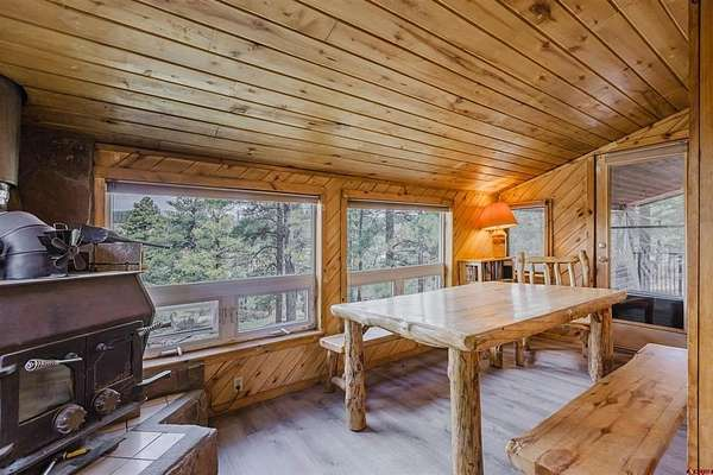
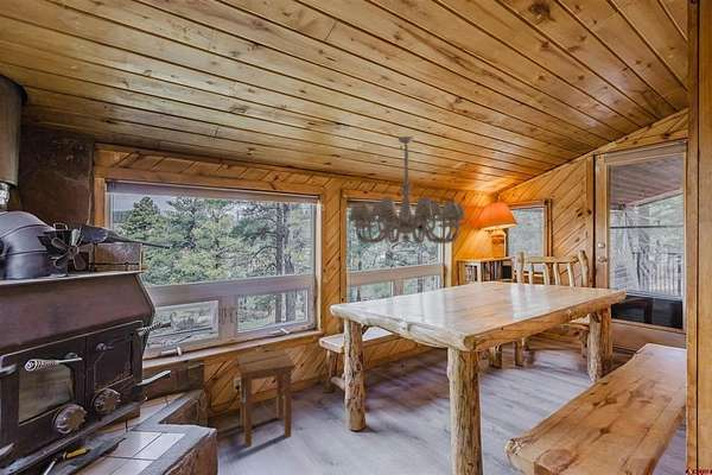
+ chandelier (406, 190)
+ stool (276, 394)
